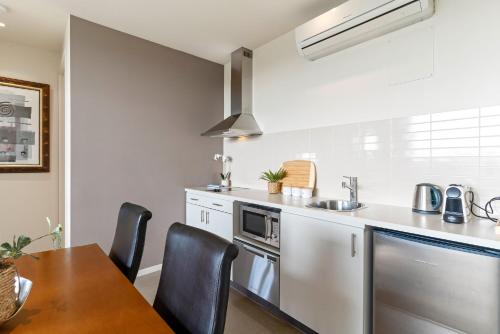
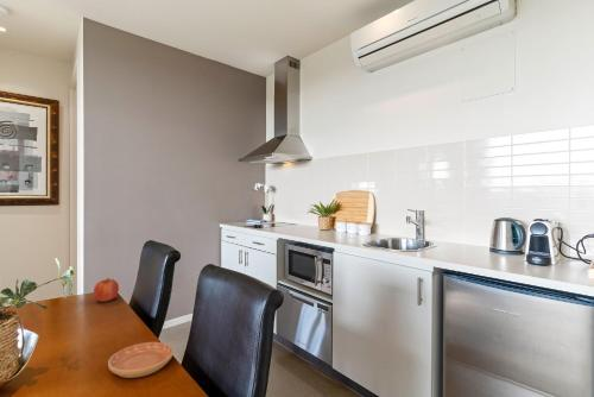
+ saucer (141, 359)
+ fruit (106, 288)
